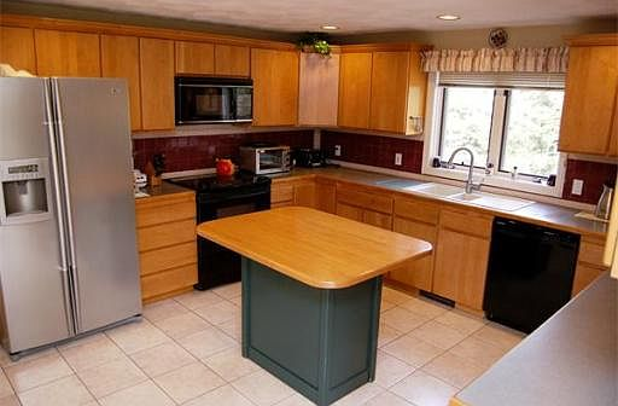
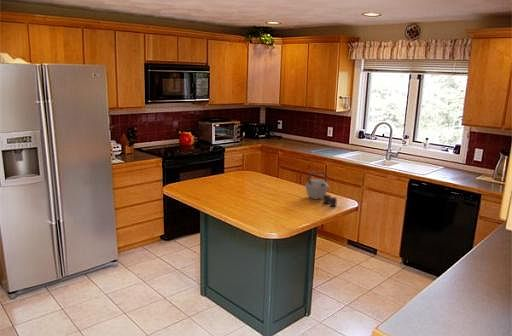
+ kettle (323, 187)
